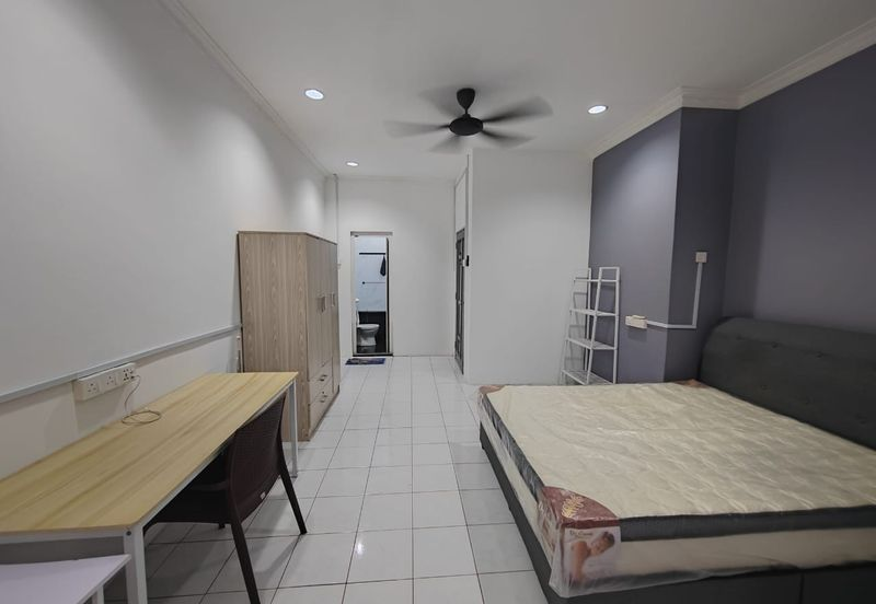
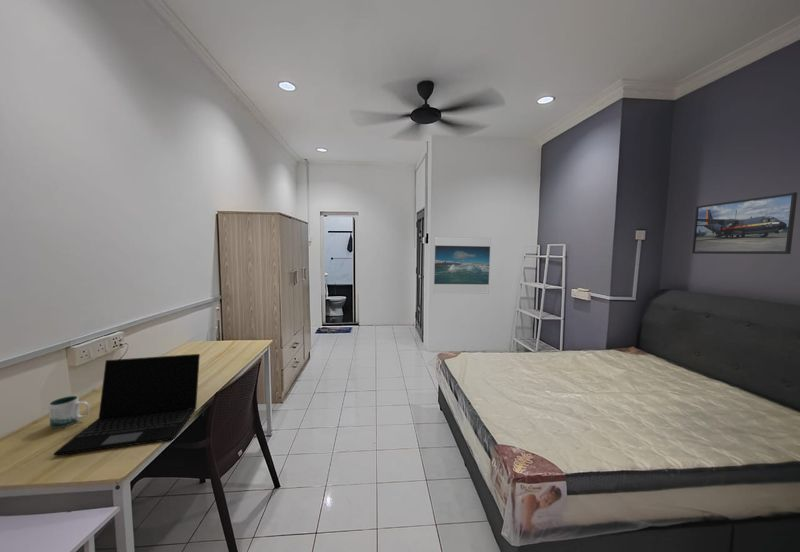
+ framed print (461, 265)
+ mug (70, 410)
+ laptop (137, 397)
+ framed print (737, 227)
